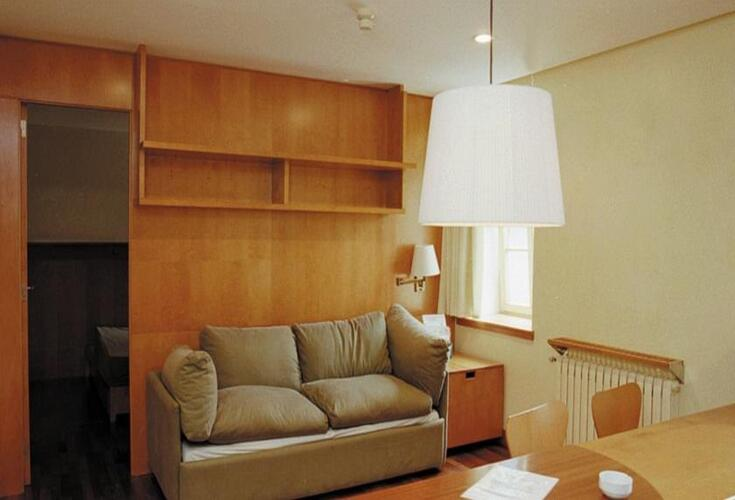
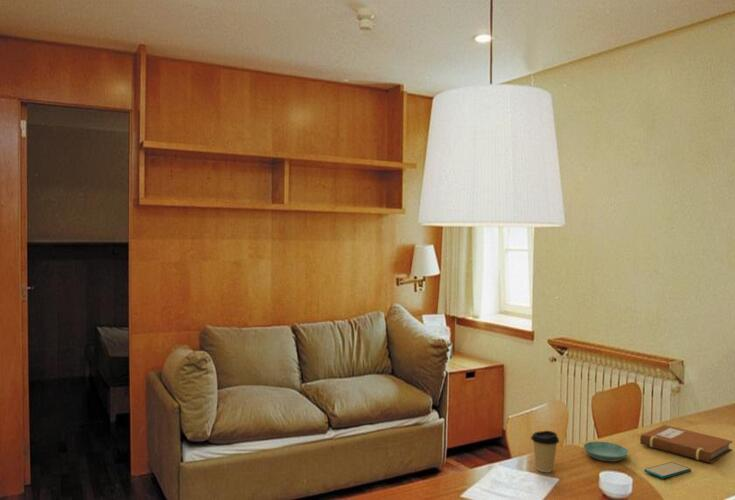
+ saucer (605, 452)
+ notebook (683, 442)
+ coffee cup (544, 451)
+ smartphone (667, 470)
